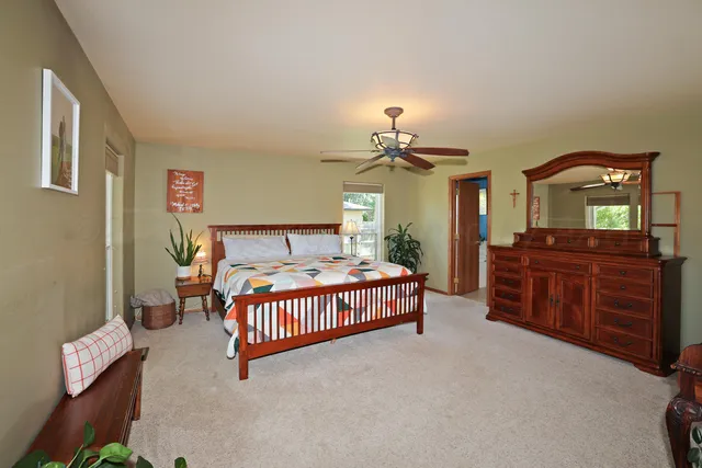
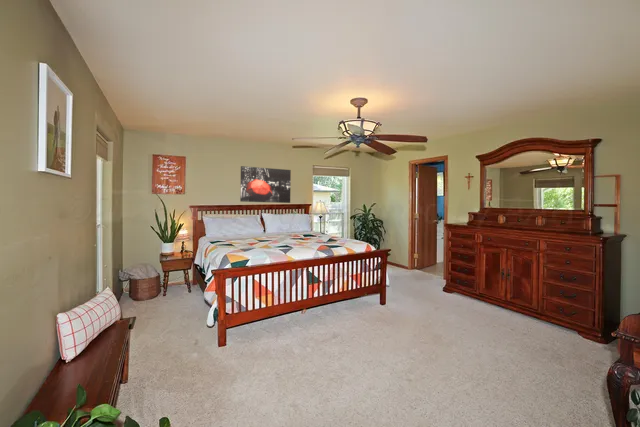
+ wall art (266, 185)
